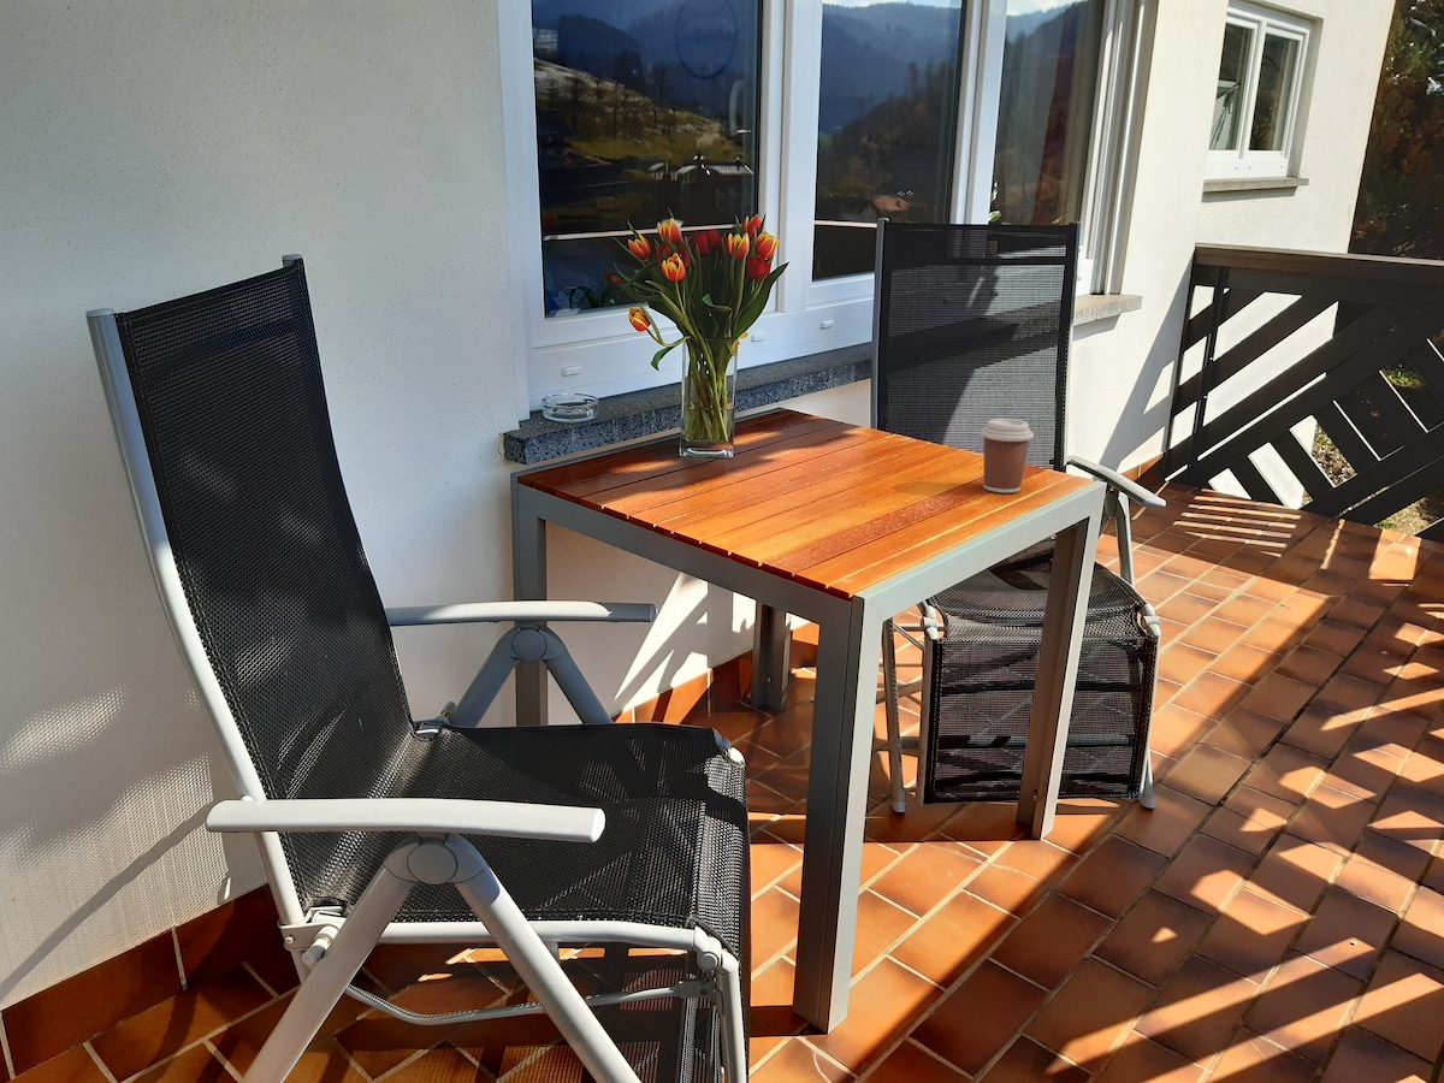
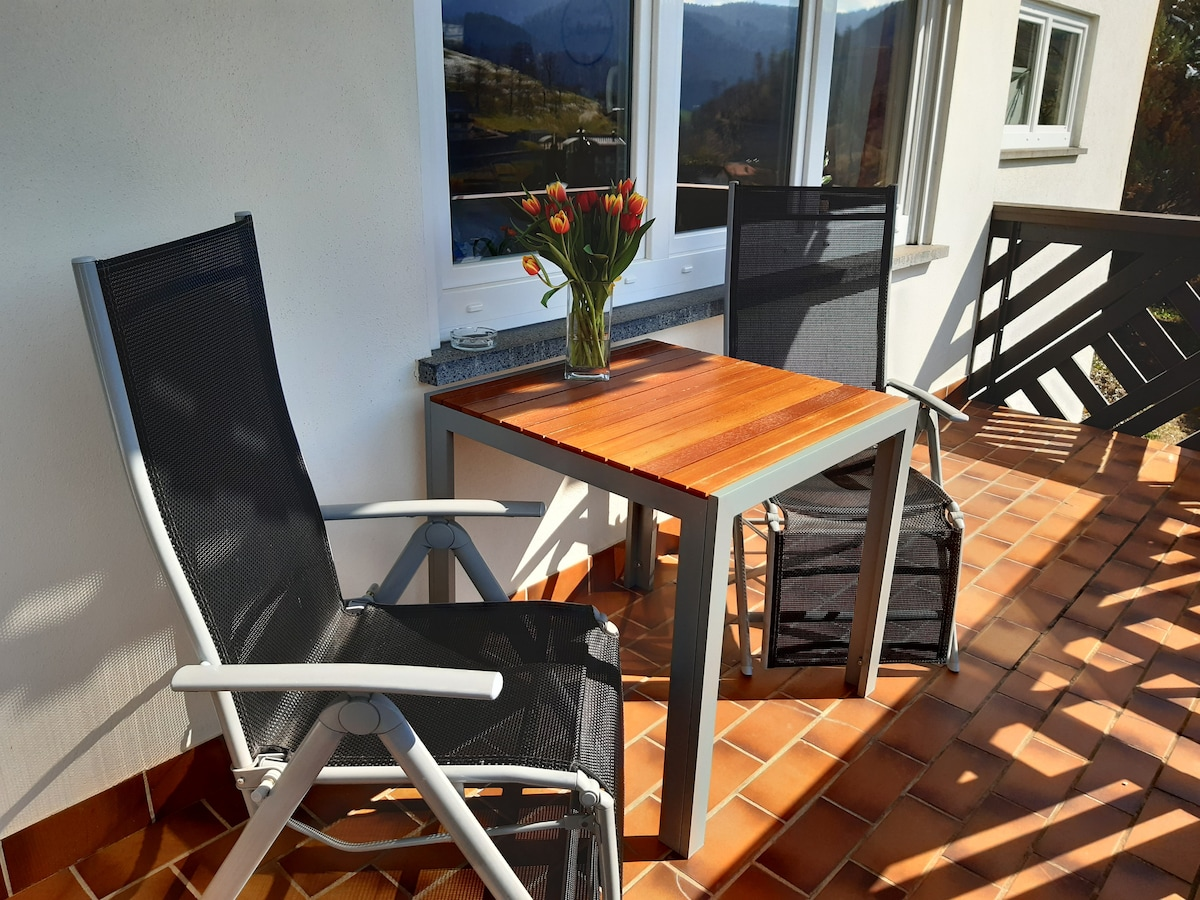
- coffee cup (1005, 455)
